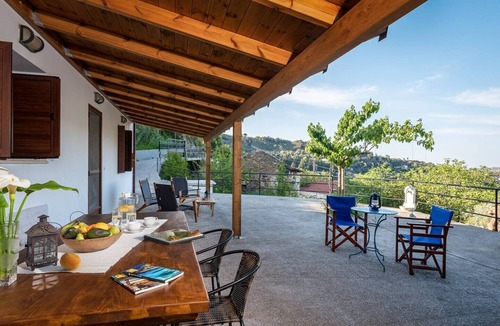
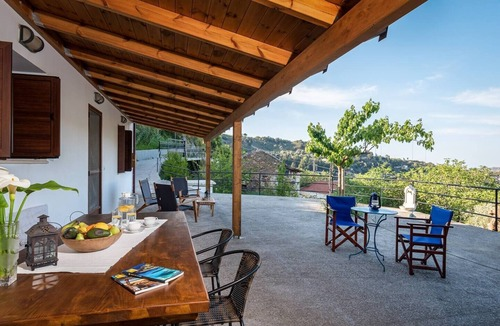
- fruit (70, 260)
- dinner plate (174, 234)
